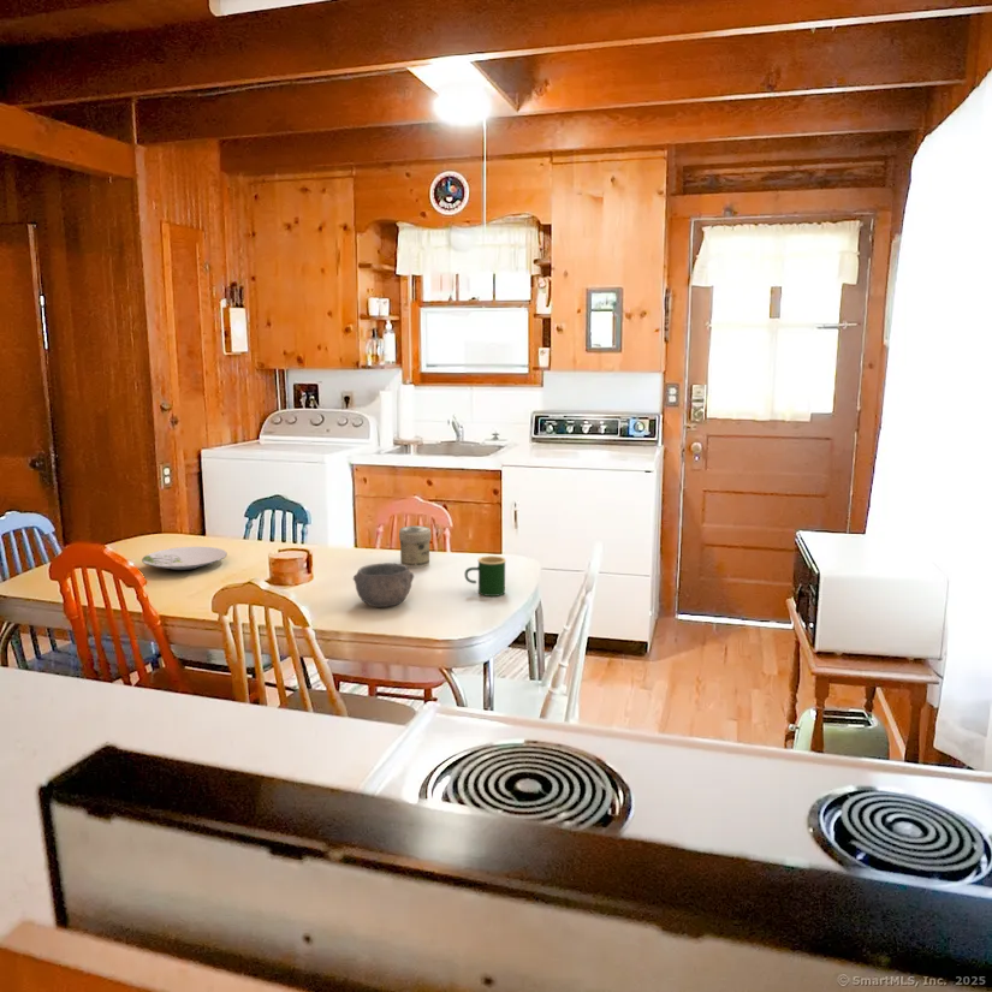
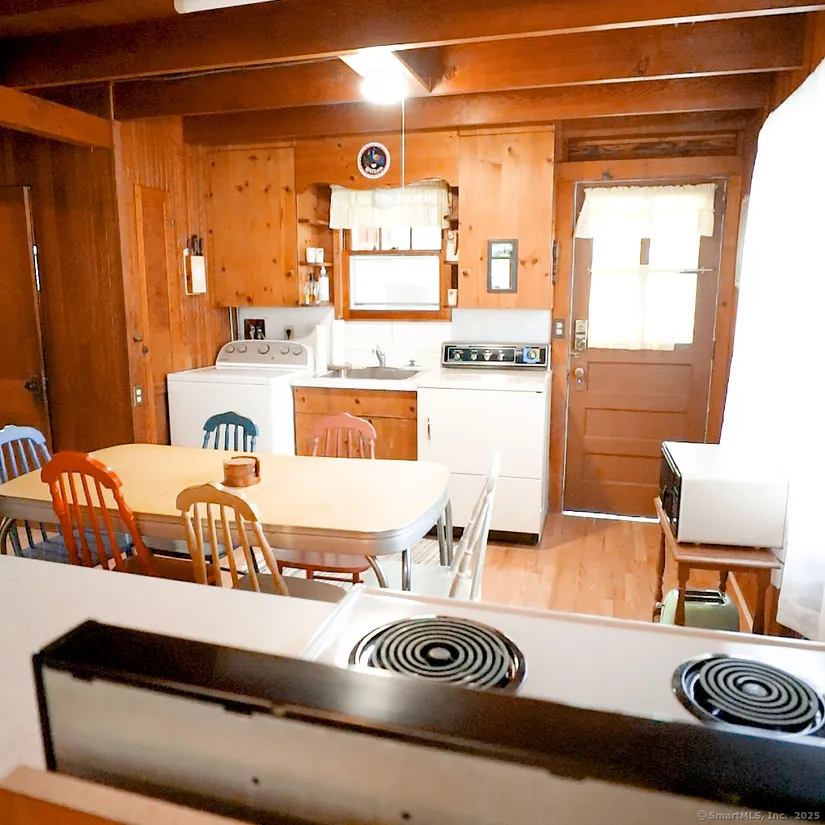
- mug (485, 576)
- plate (185, 560)
- jar (415, 546)
- bowl (384, 586)
